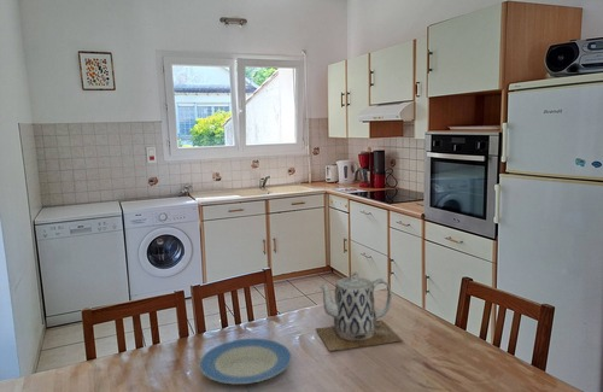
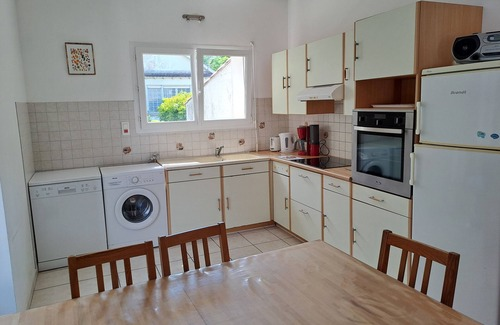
- teapot (357, 303)
- plate (246, 363)
